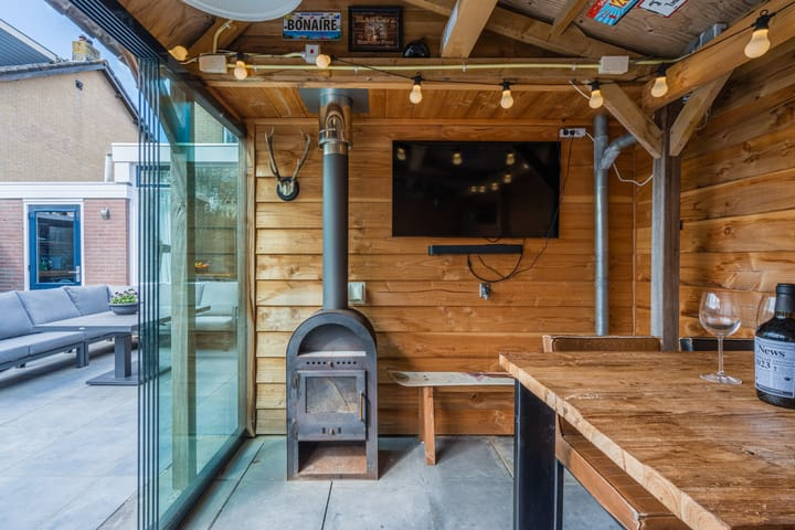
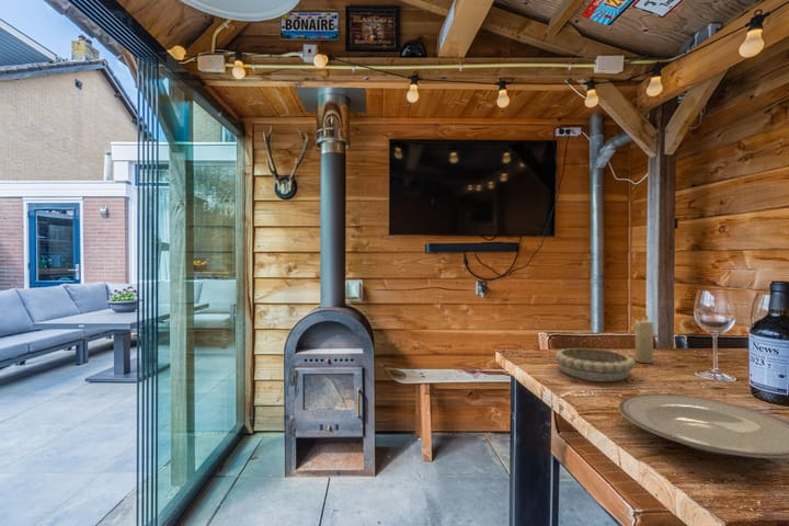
+ candle (643, 336)
+ plate (705, 428)
+ decorative bowl (593, 363)
